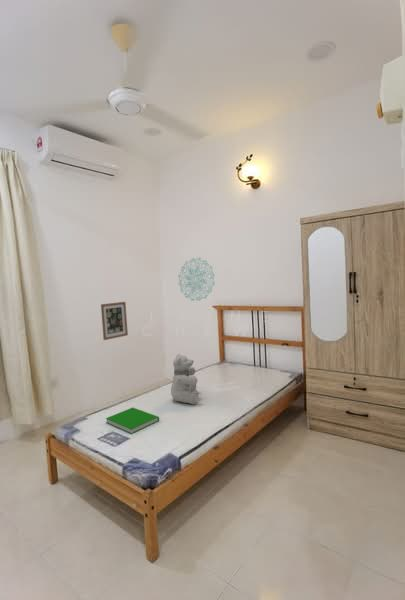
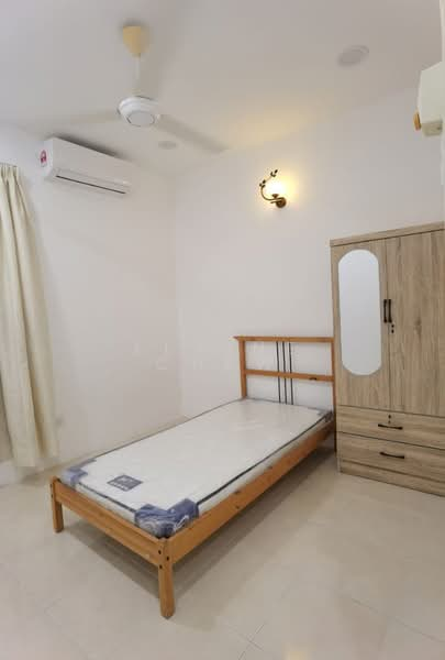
- wall art (114, 320)
- book (132, 419)
- teddy bear (188, 376)
- wall decoration (195, 278)
